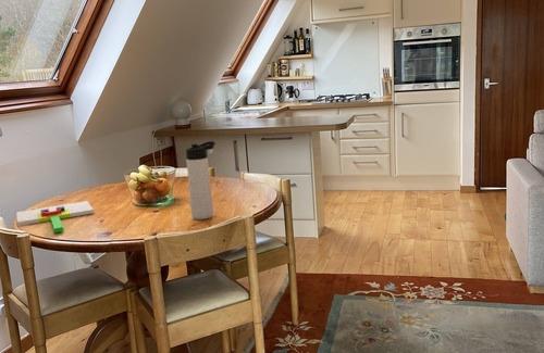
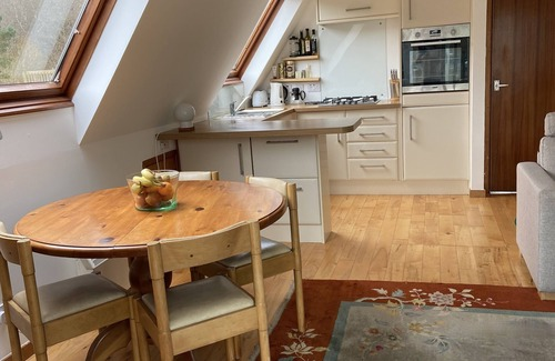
- thermos bottle (203, 179)
- chopping board (55, 215)
